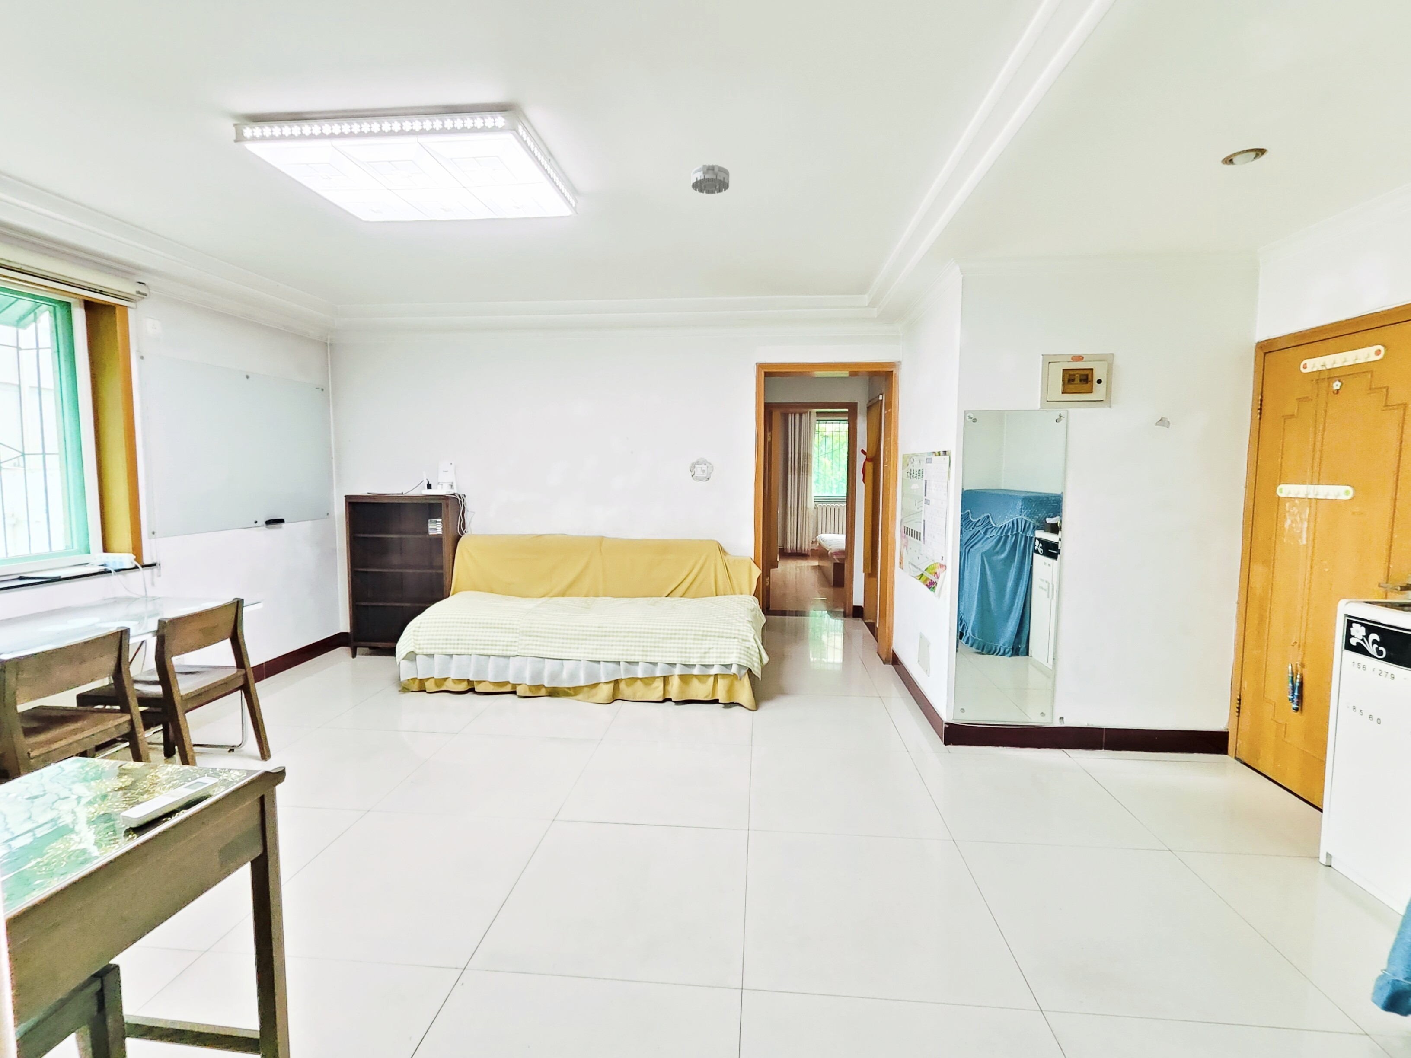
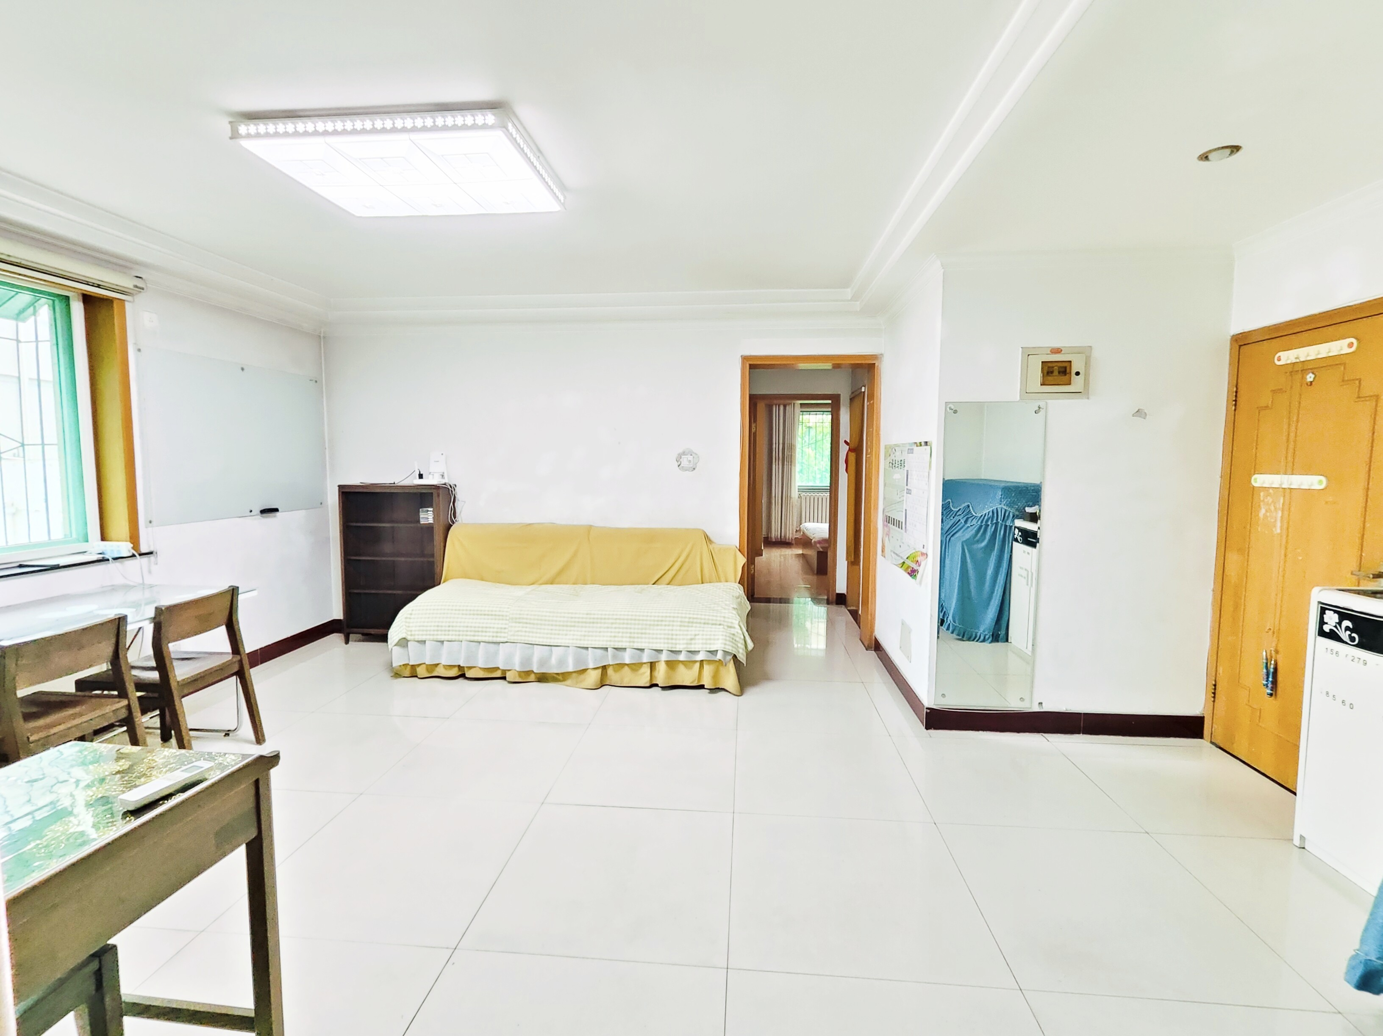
- smoke detector (710, 179)
